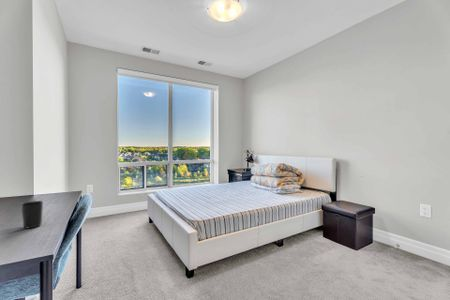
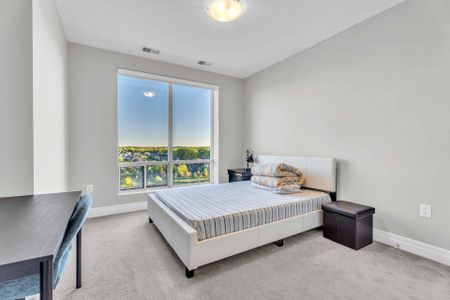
- cup (32, 214)
